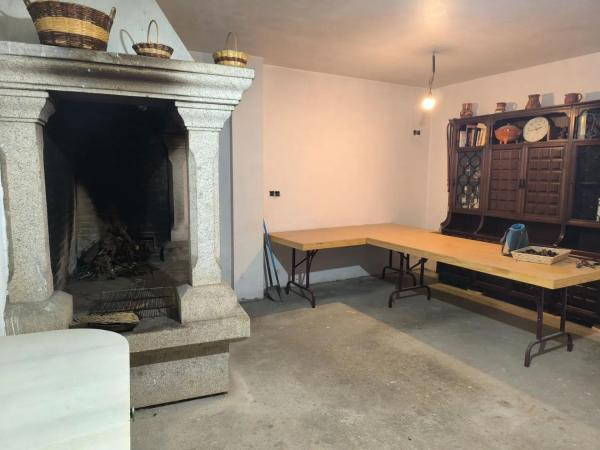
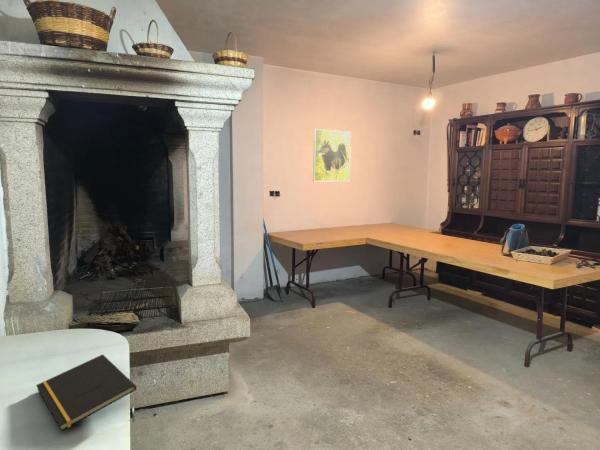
+ notepad (85, 387)
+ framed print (332, 156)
